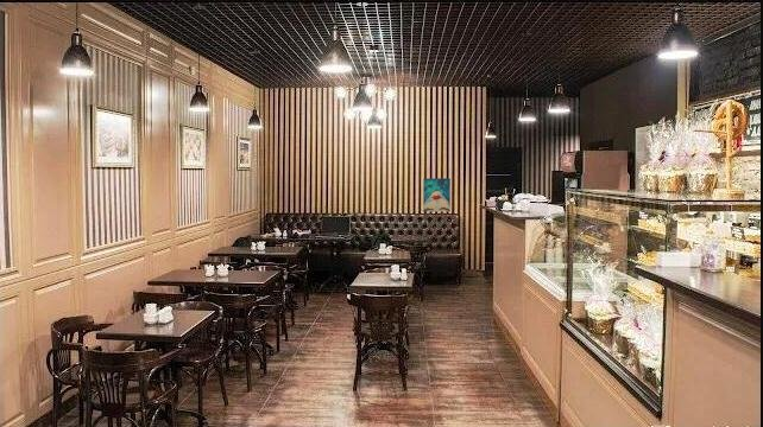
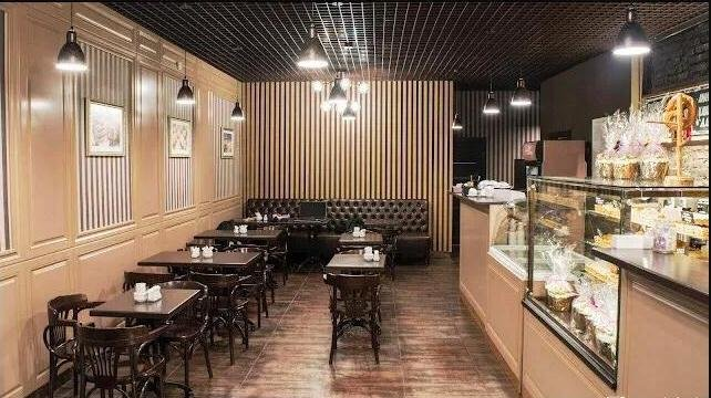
- wall art (436, 195)
